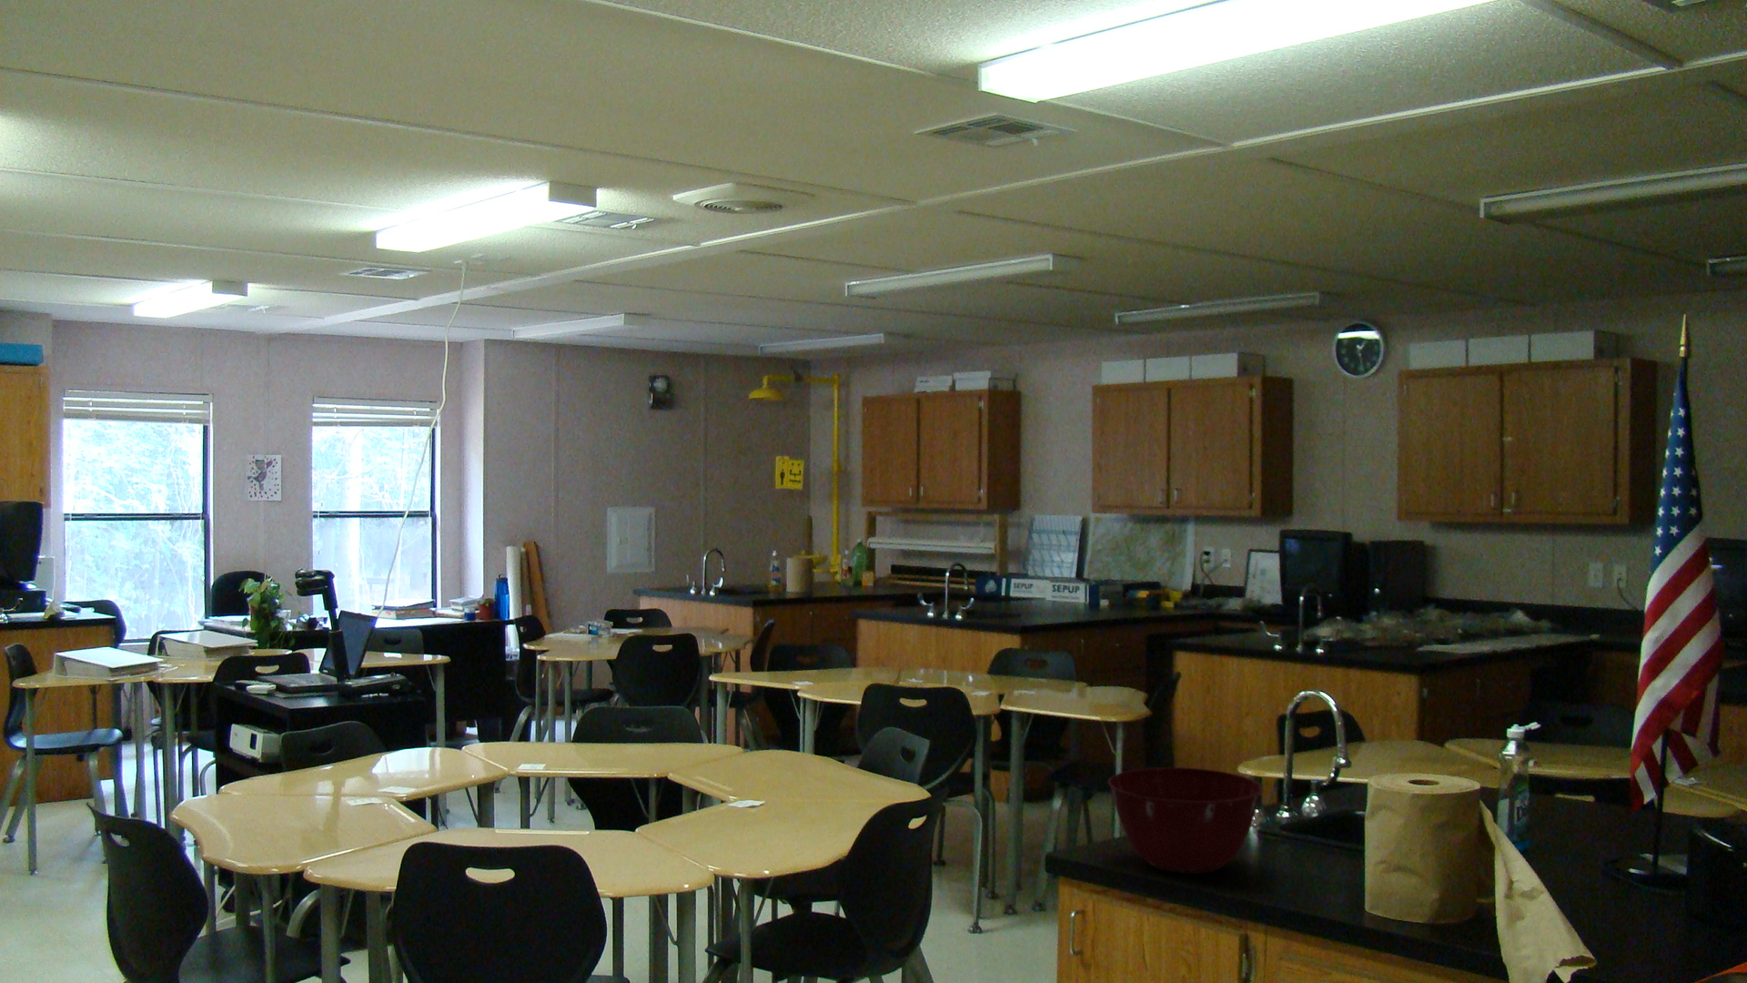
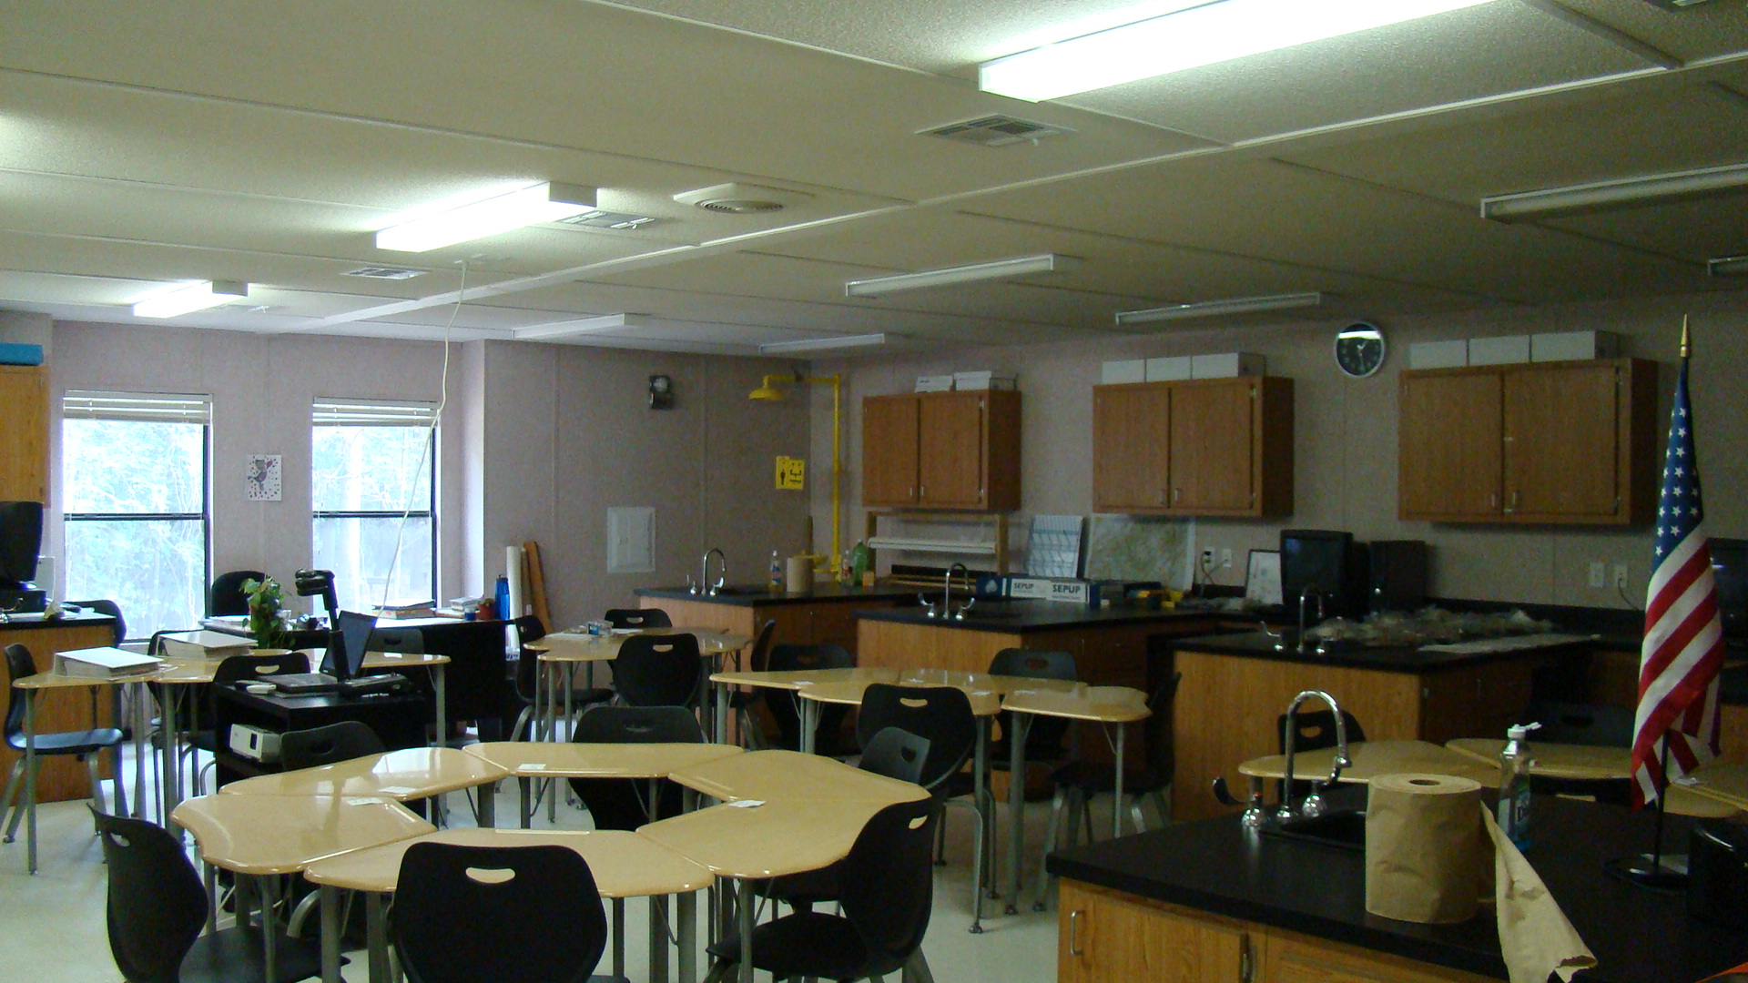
- mixing bowl (1184, 823)
